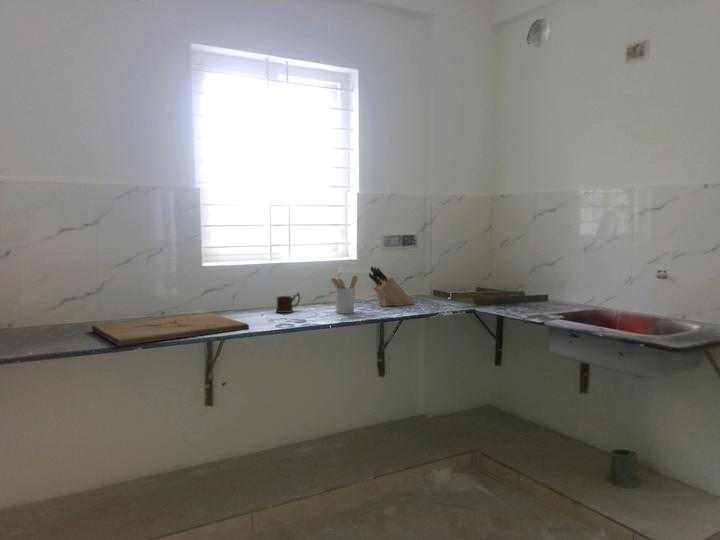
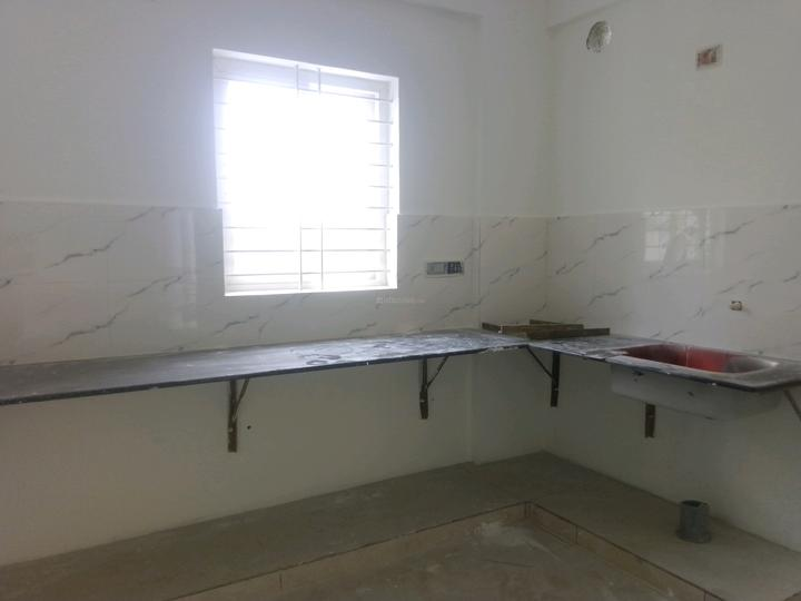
- utensil holder (342, 294)
- knife block (390, 285)
- mug (288, 302)
- cutting board (171, 326)
